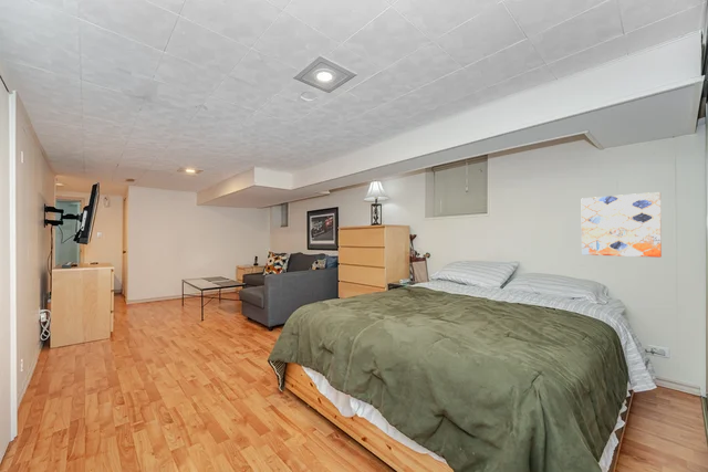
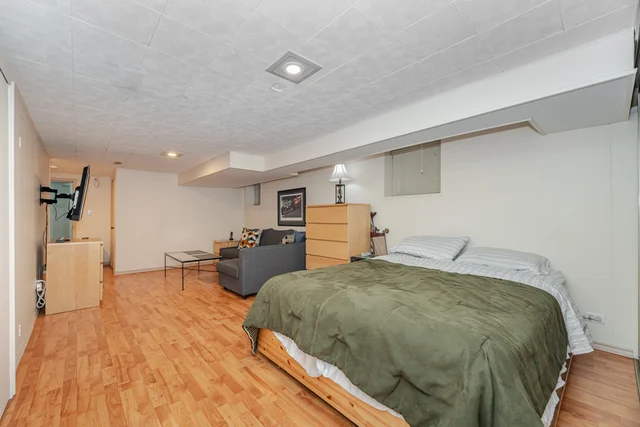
- wall art (618, 225)
